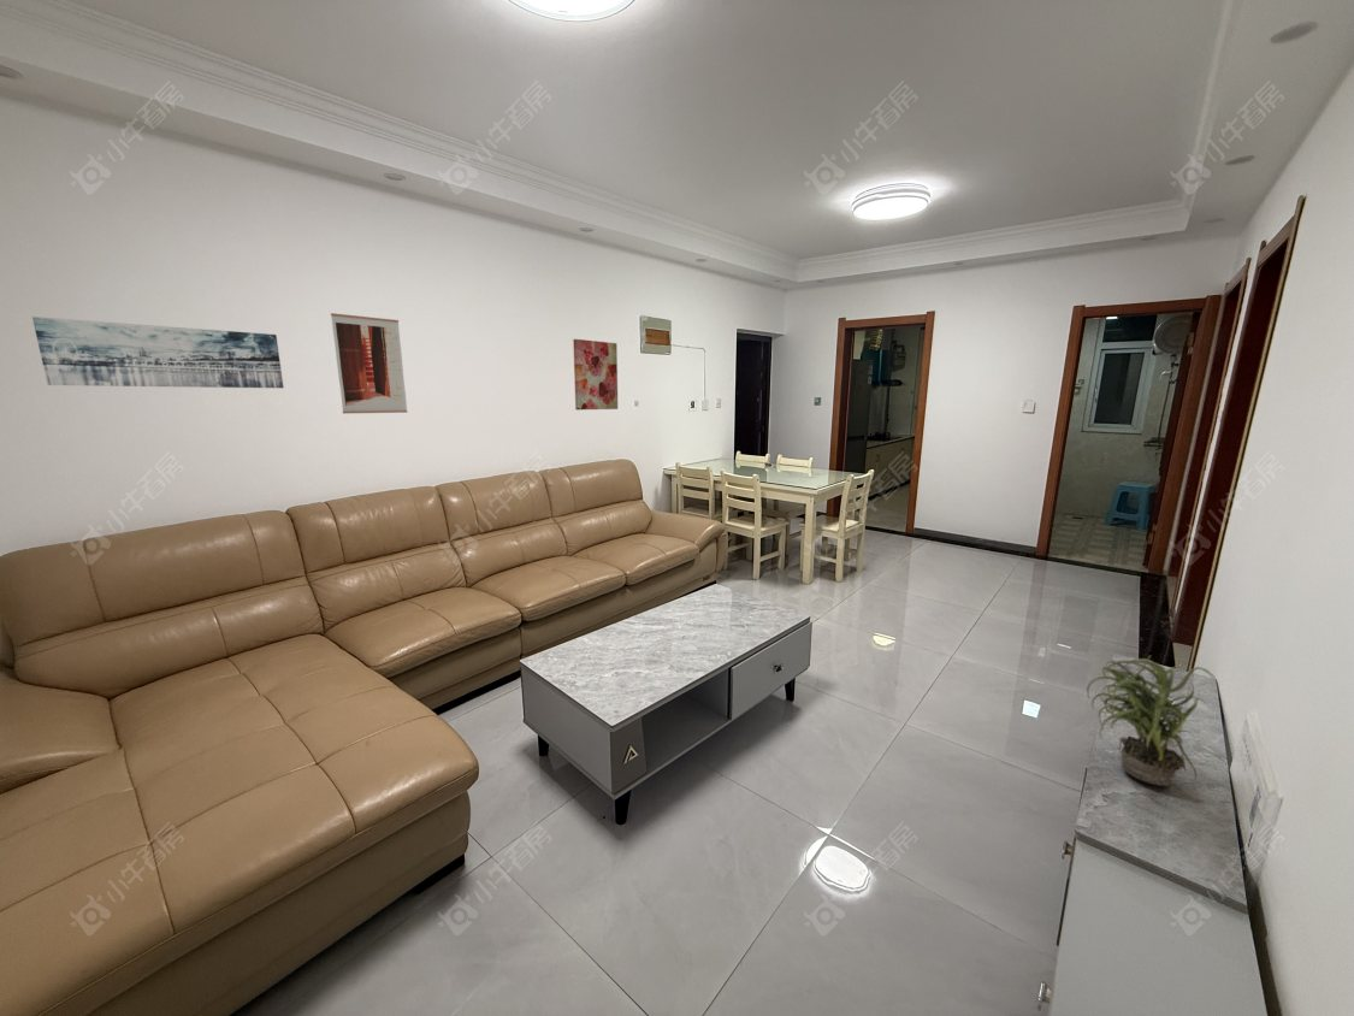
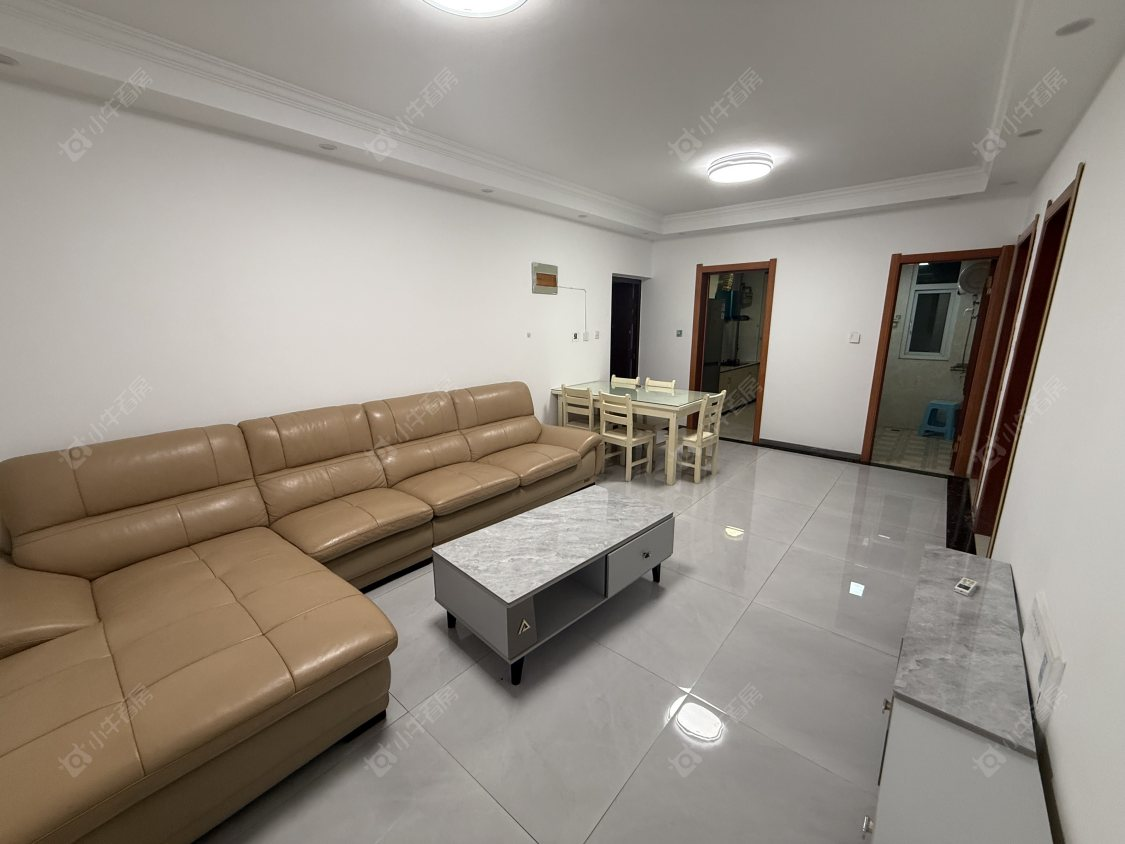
- wall art (173, 356)
- wall art (596, 376)
- potted plant (1143, 710)
- wall art (371, 365)
